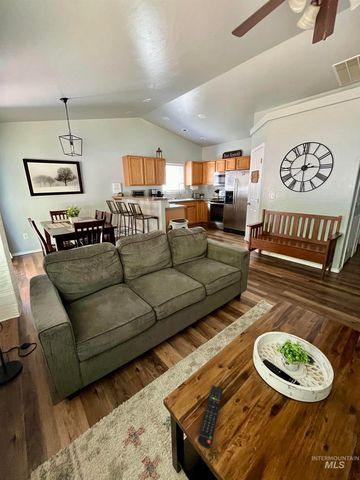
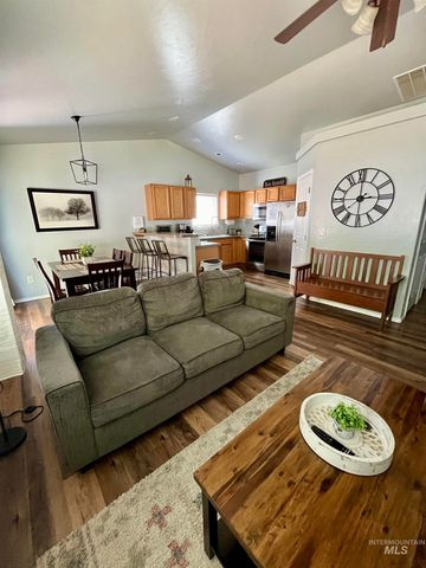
- remote control (211, 413)
